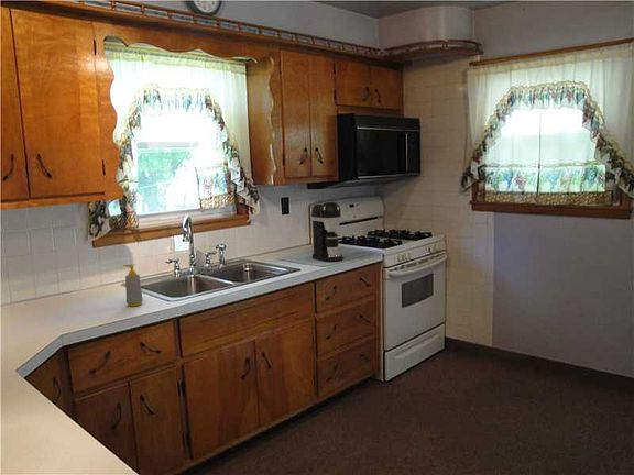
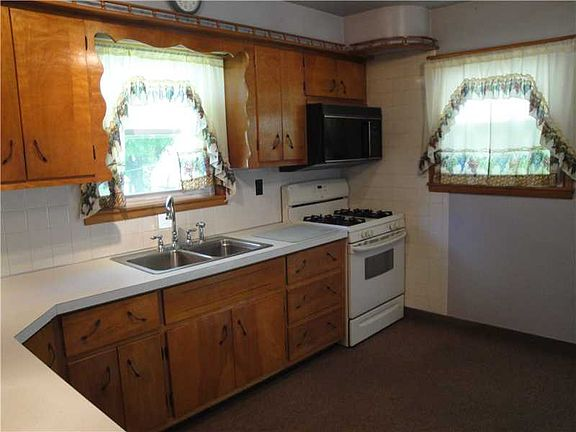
- soap bottle (132, 284)
- coffee maker (326, 230)
